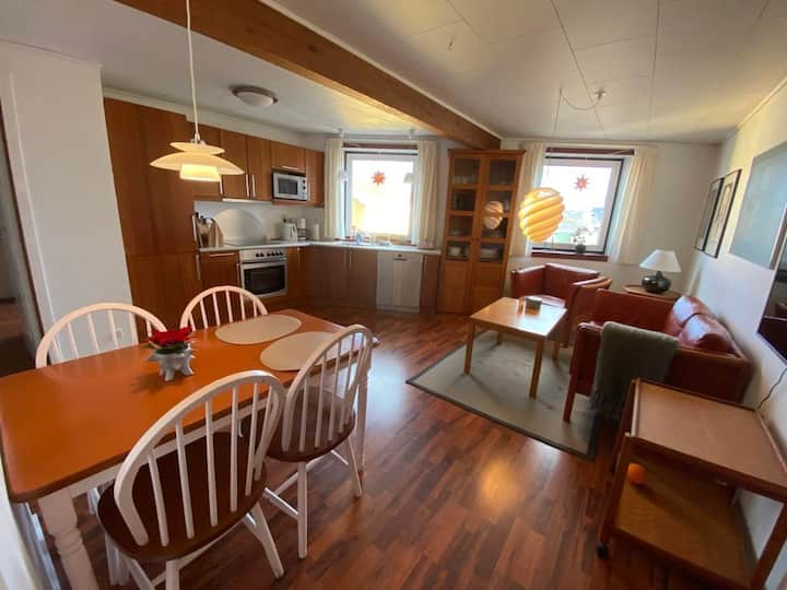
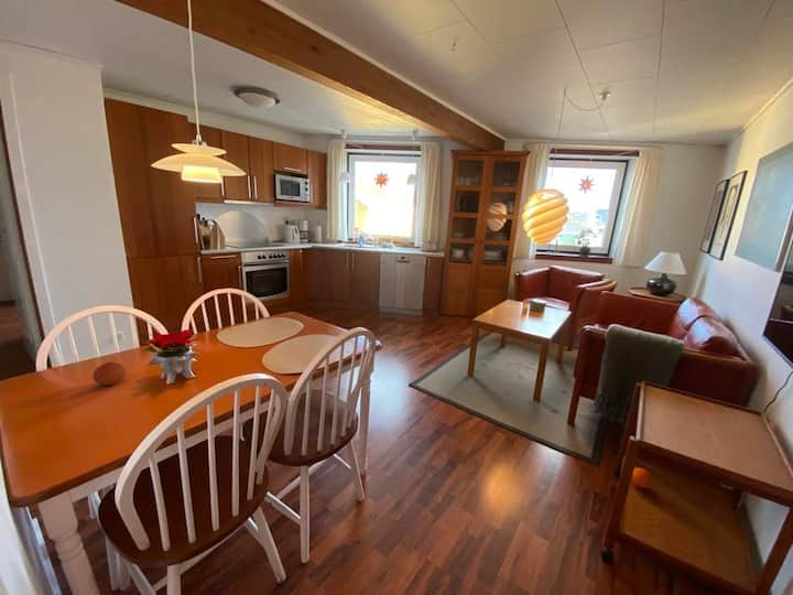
+ fruit (109, 372)
